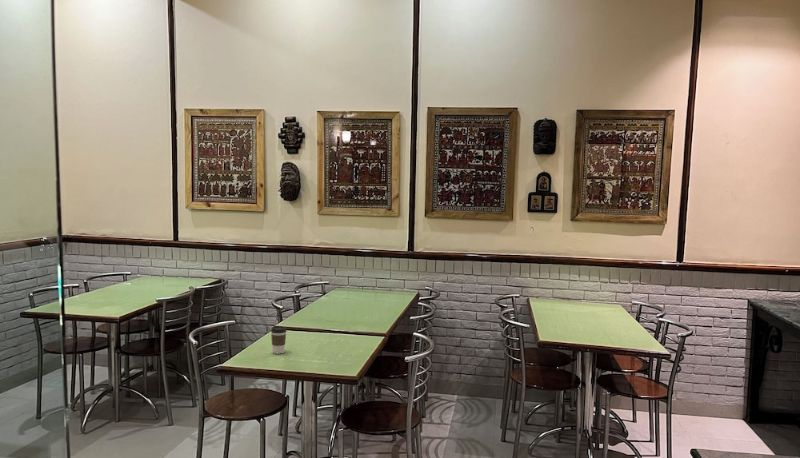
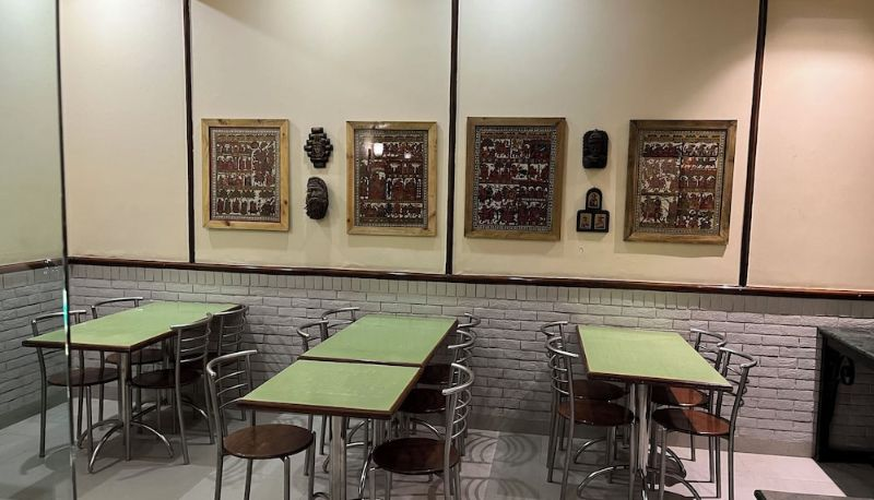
- coffee cup (278, 340)
